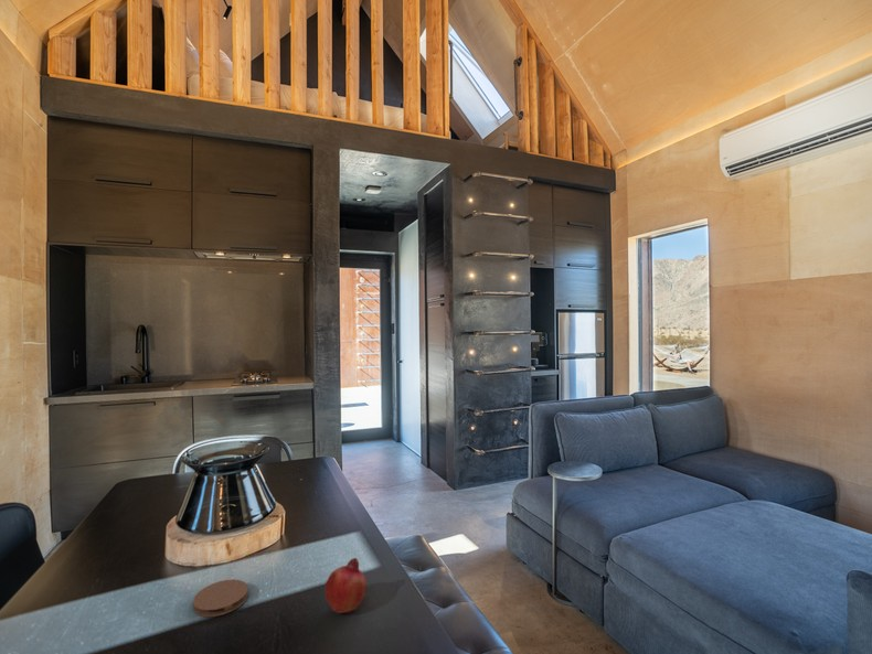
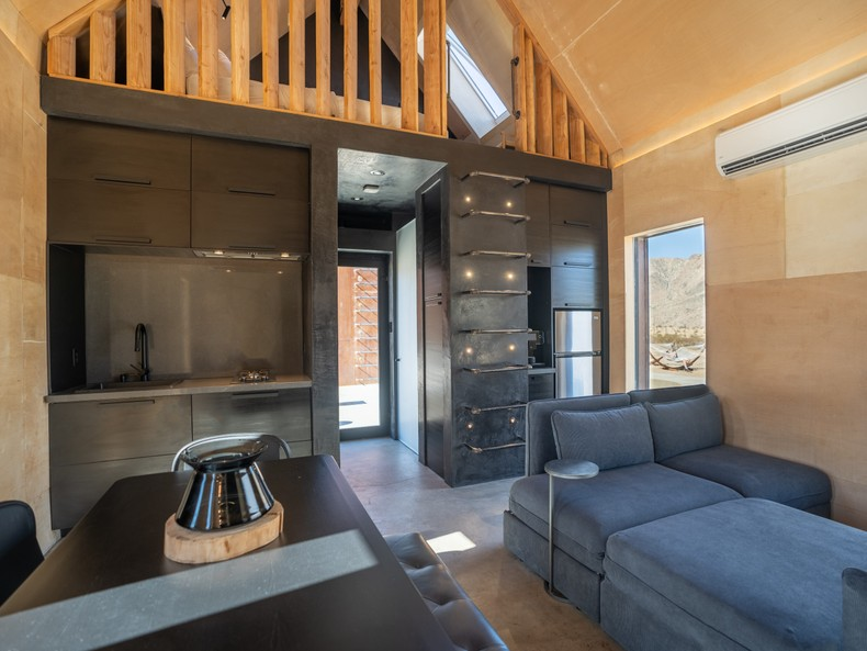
- fruit (345, 585)
- coaster (221, 597)
